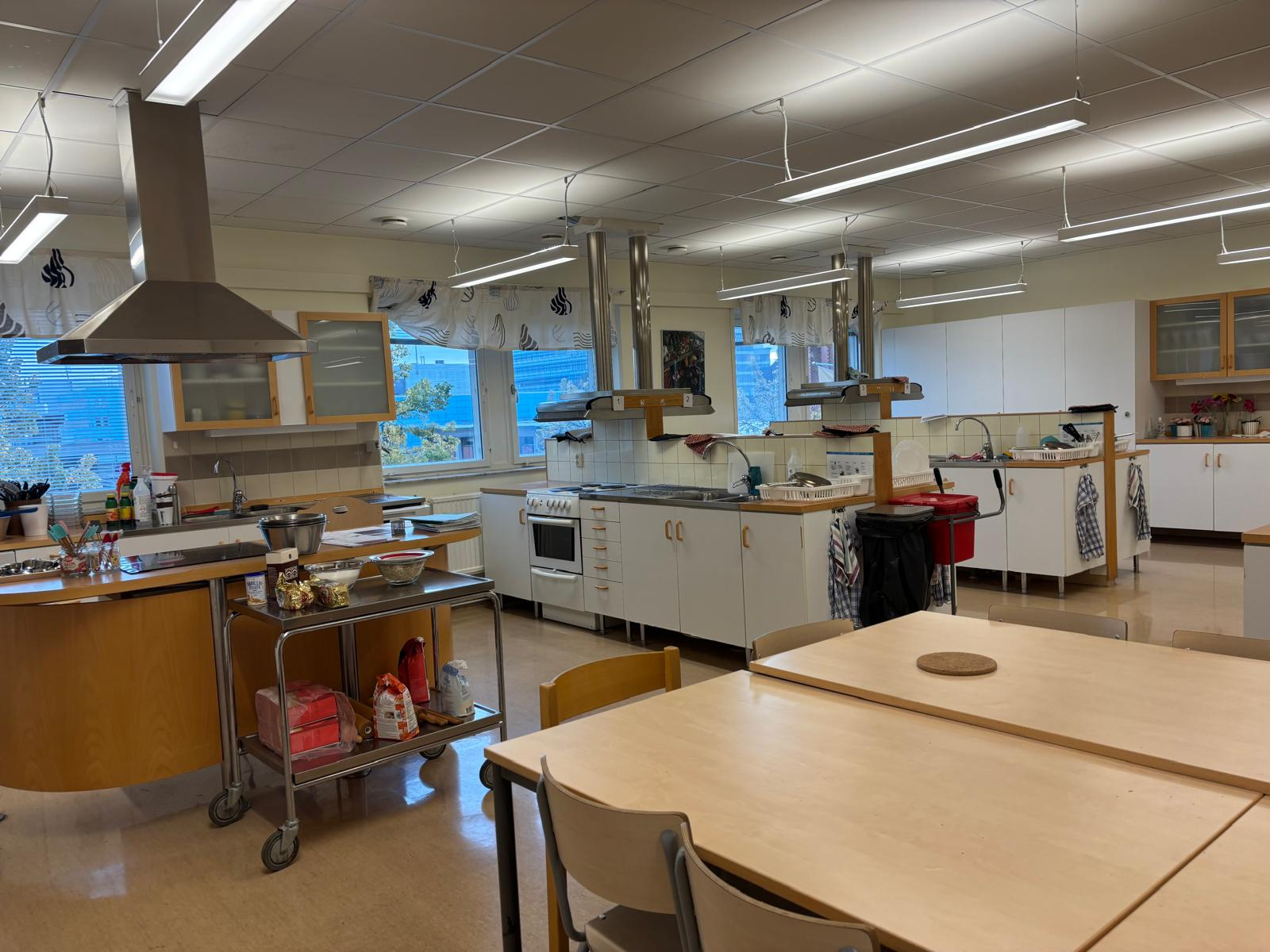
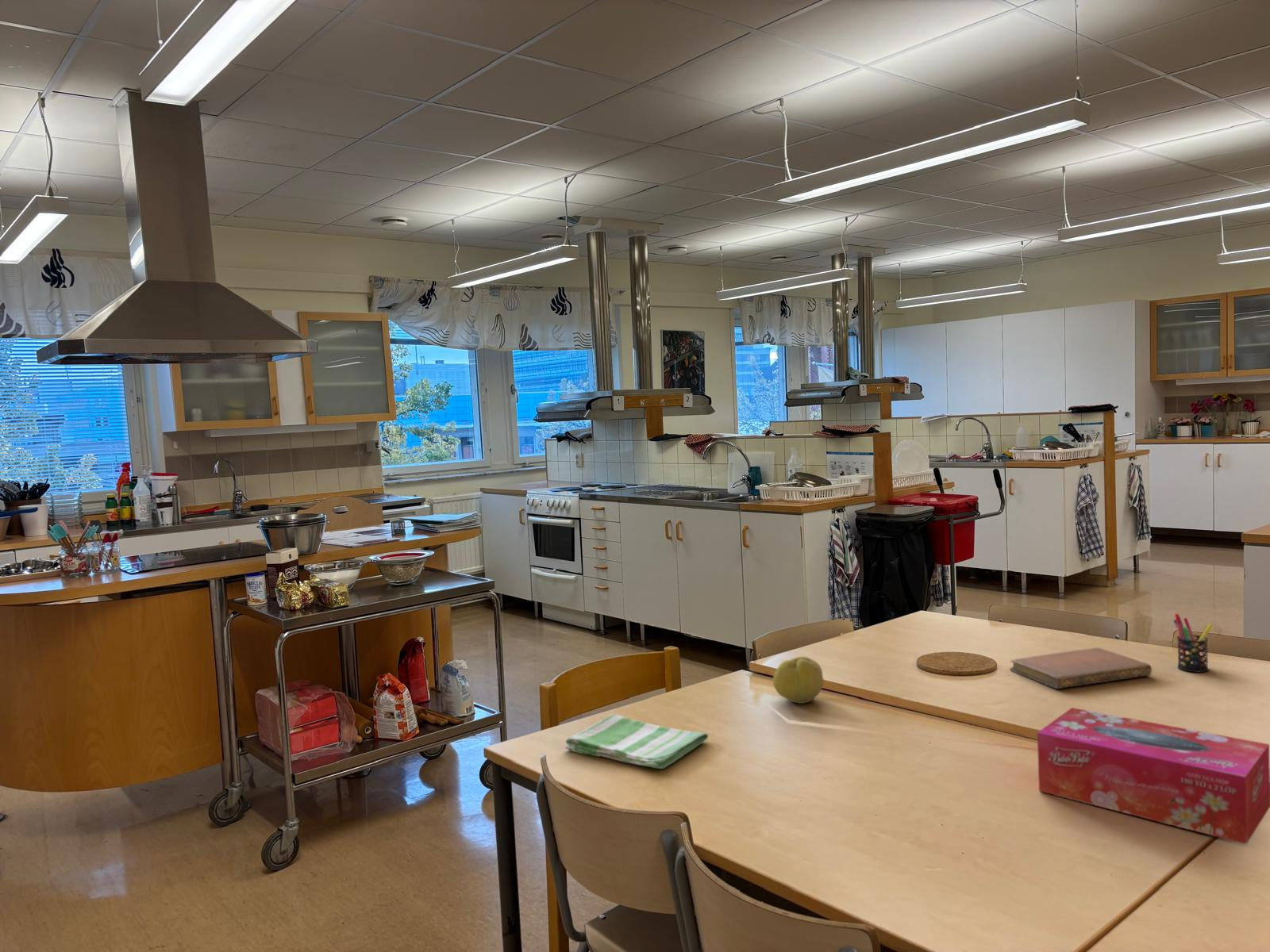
+ notebook (1079, 667)
+ pen holder (1189, 642)
+ dish towel (635, 739)
+ tissue box (1149, 768)
+ fruit (799, 680)
